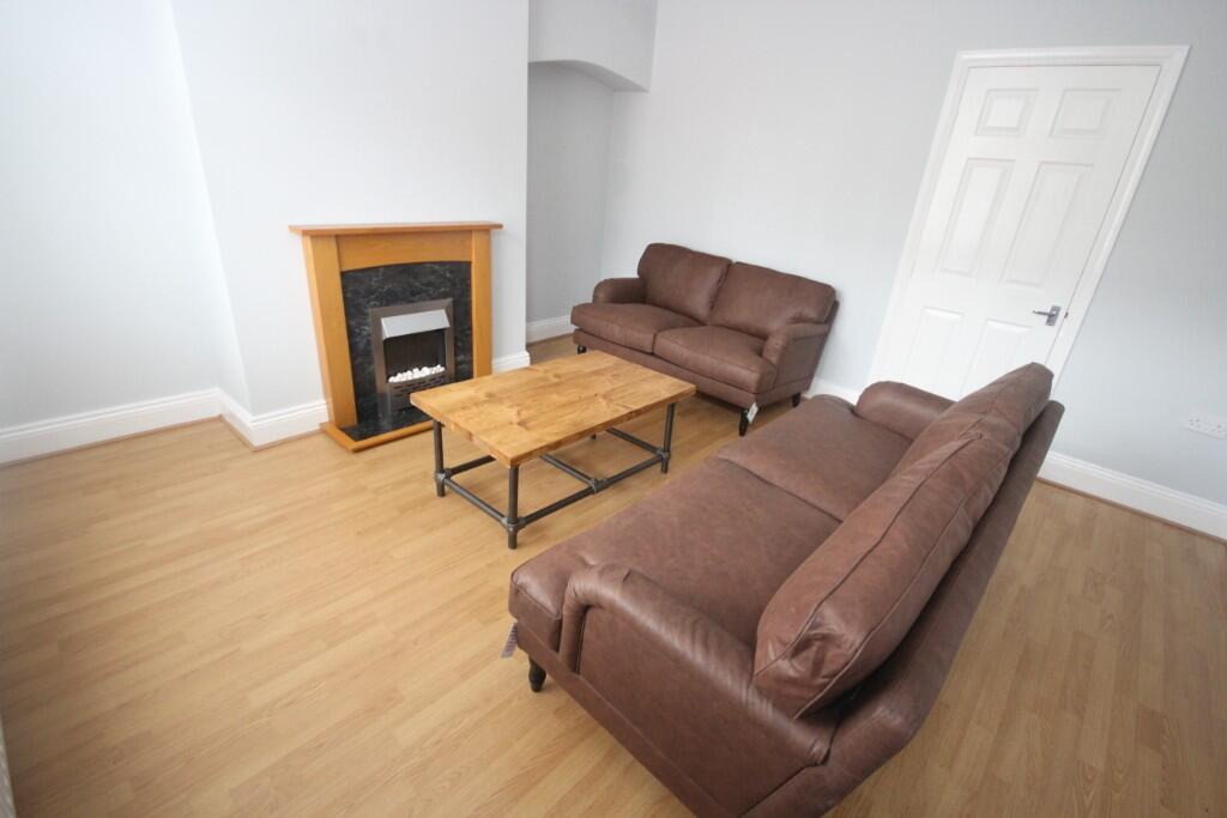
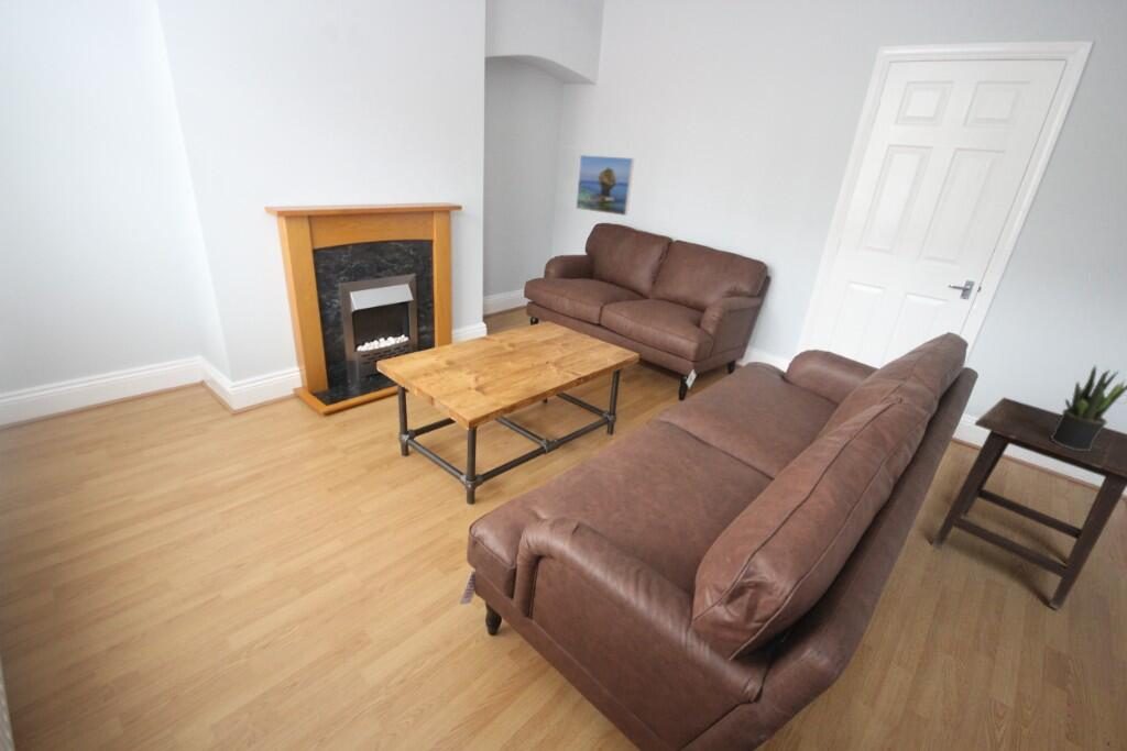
+ side table (1028, 507)
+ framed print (603, 185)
+ potted plant (1090, 406)
